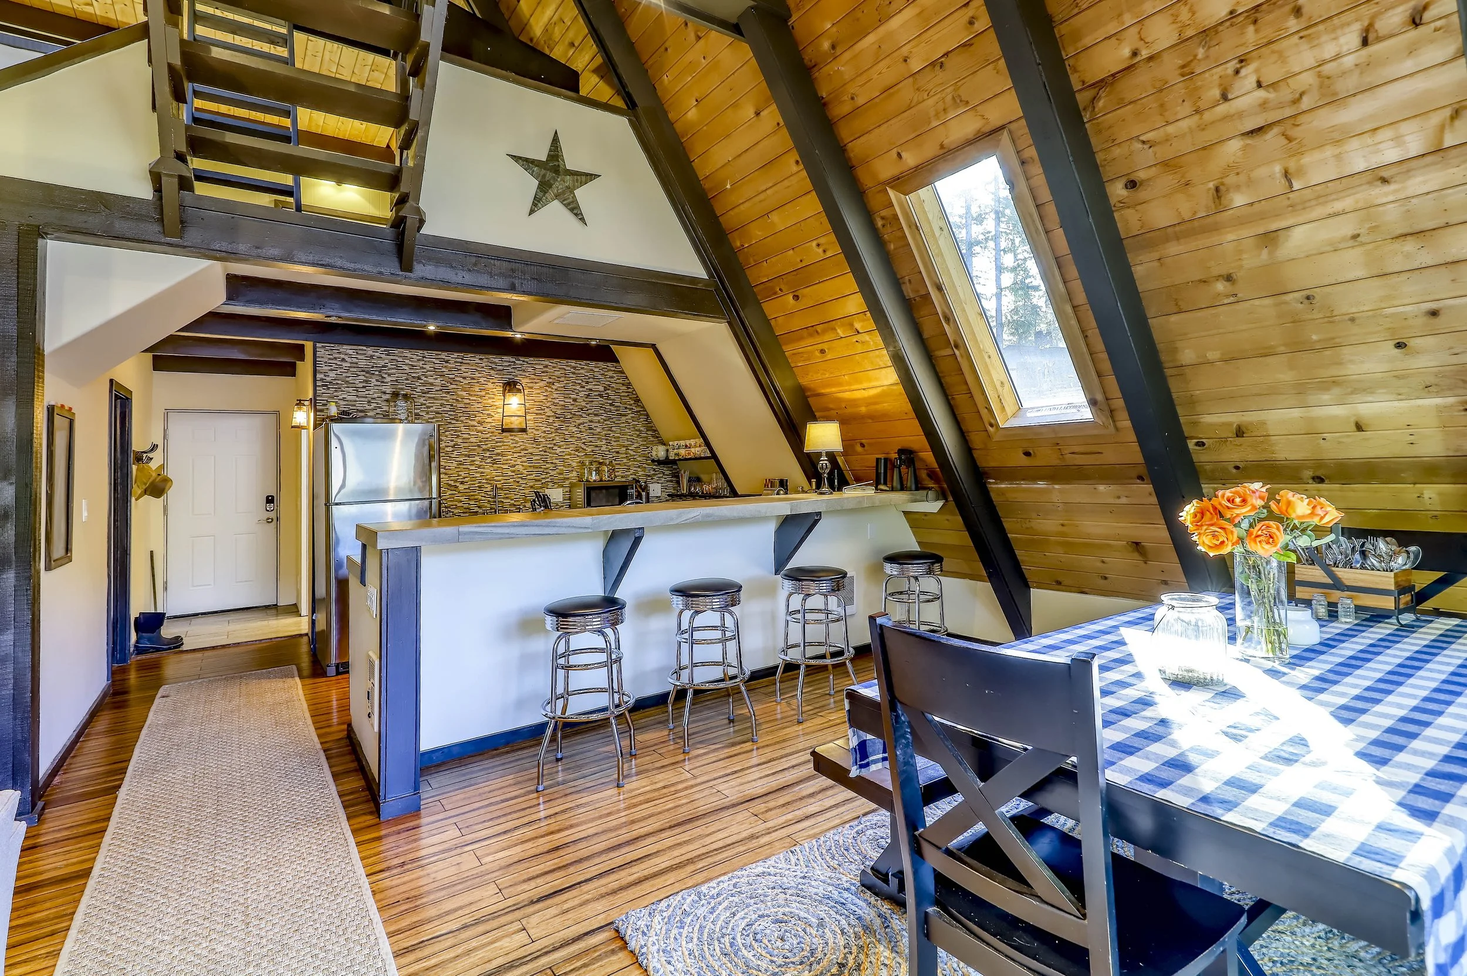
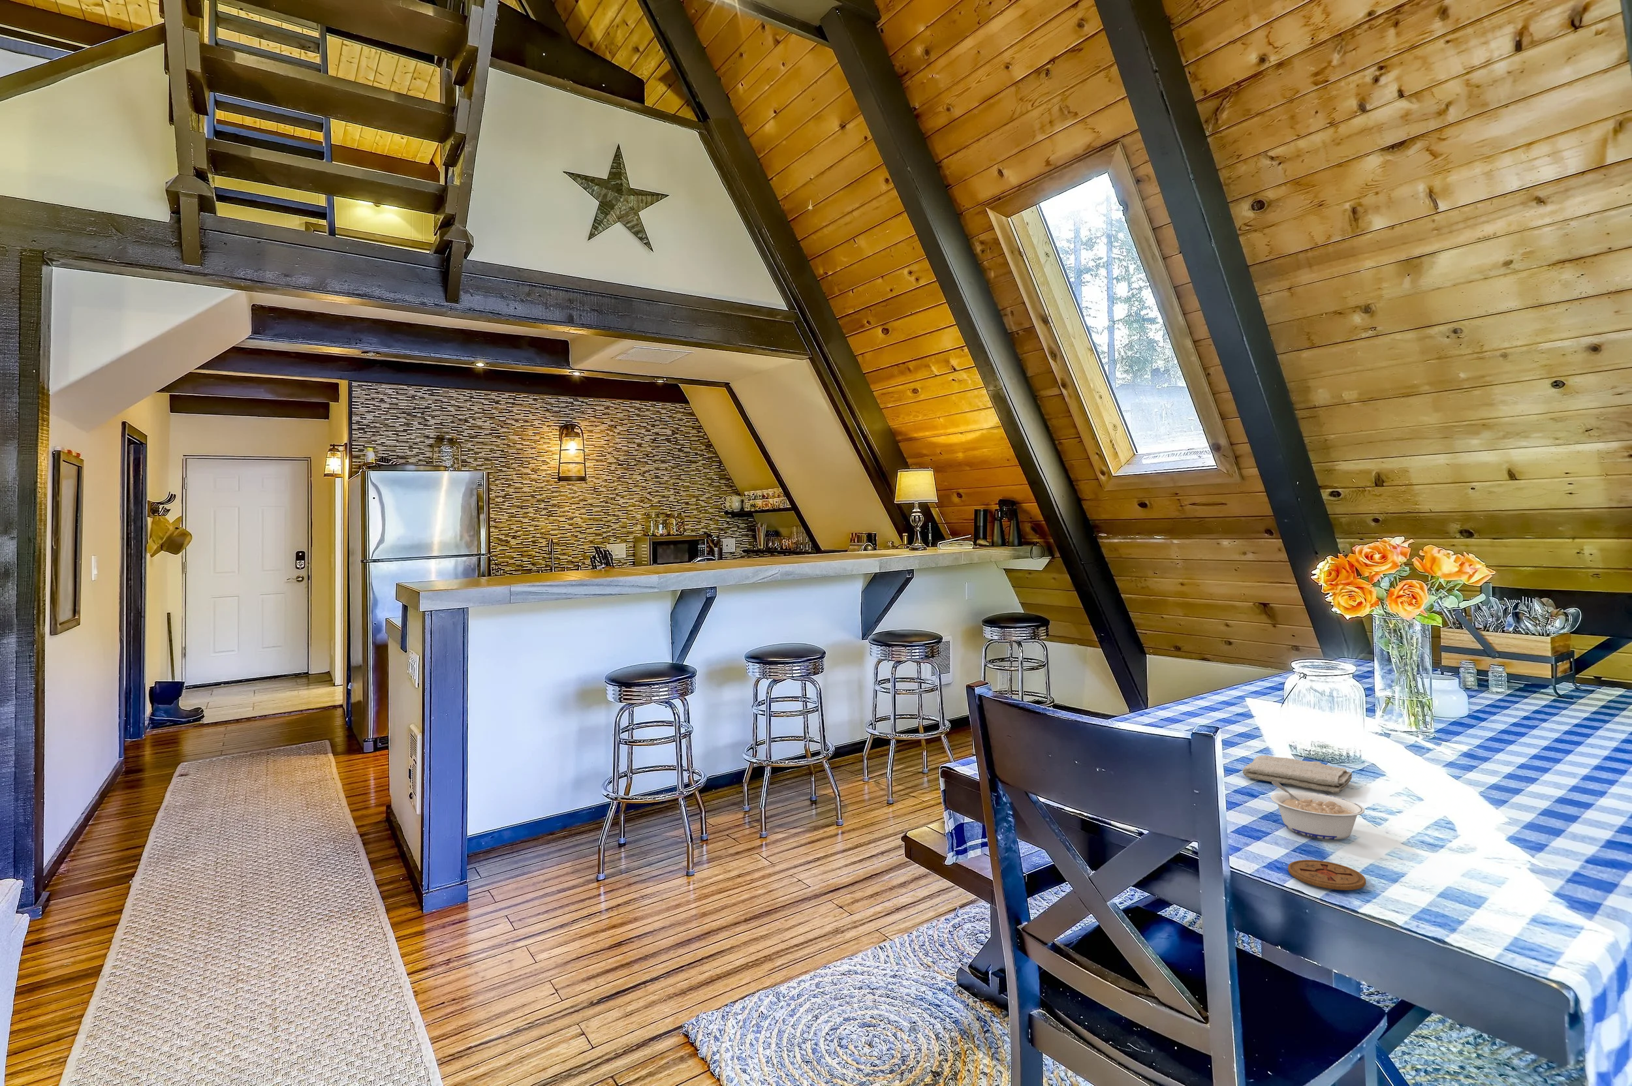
+ legume (1313, 813)
+ coaster (1325, 874)
+ washcloth (1296, 772)
